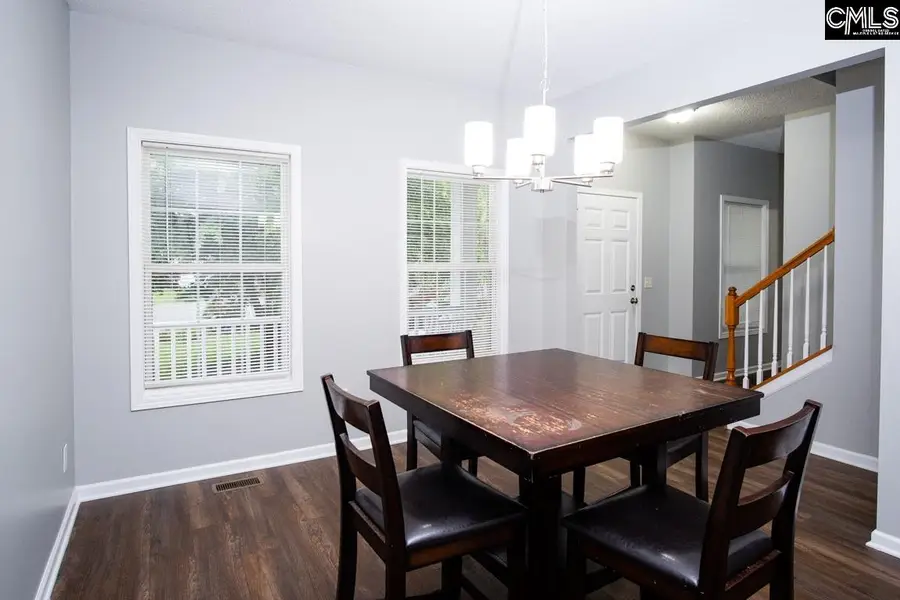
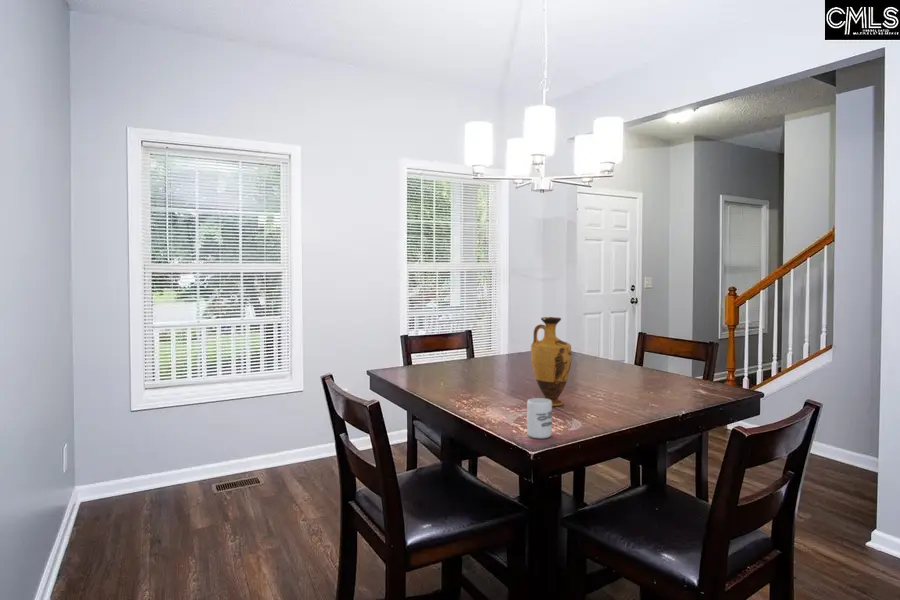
+ vase (550, 360)
+ cup (539, 418)
